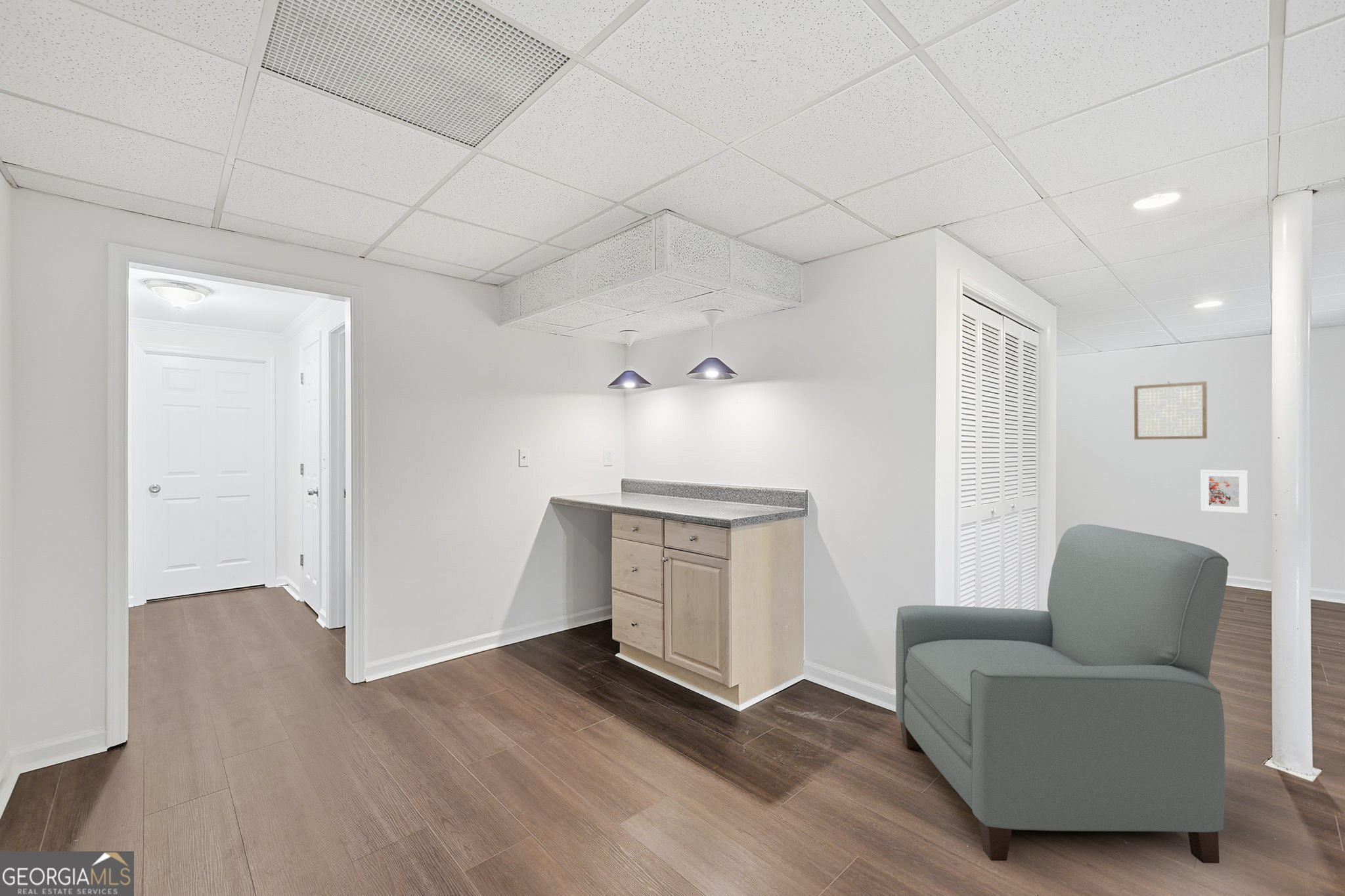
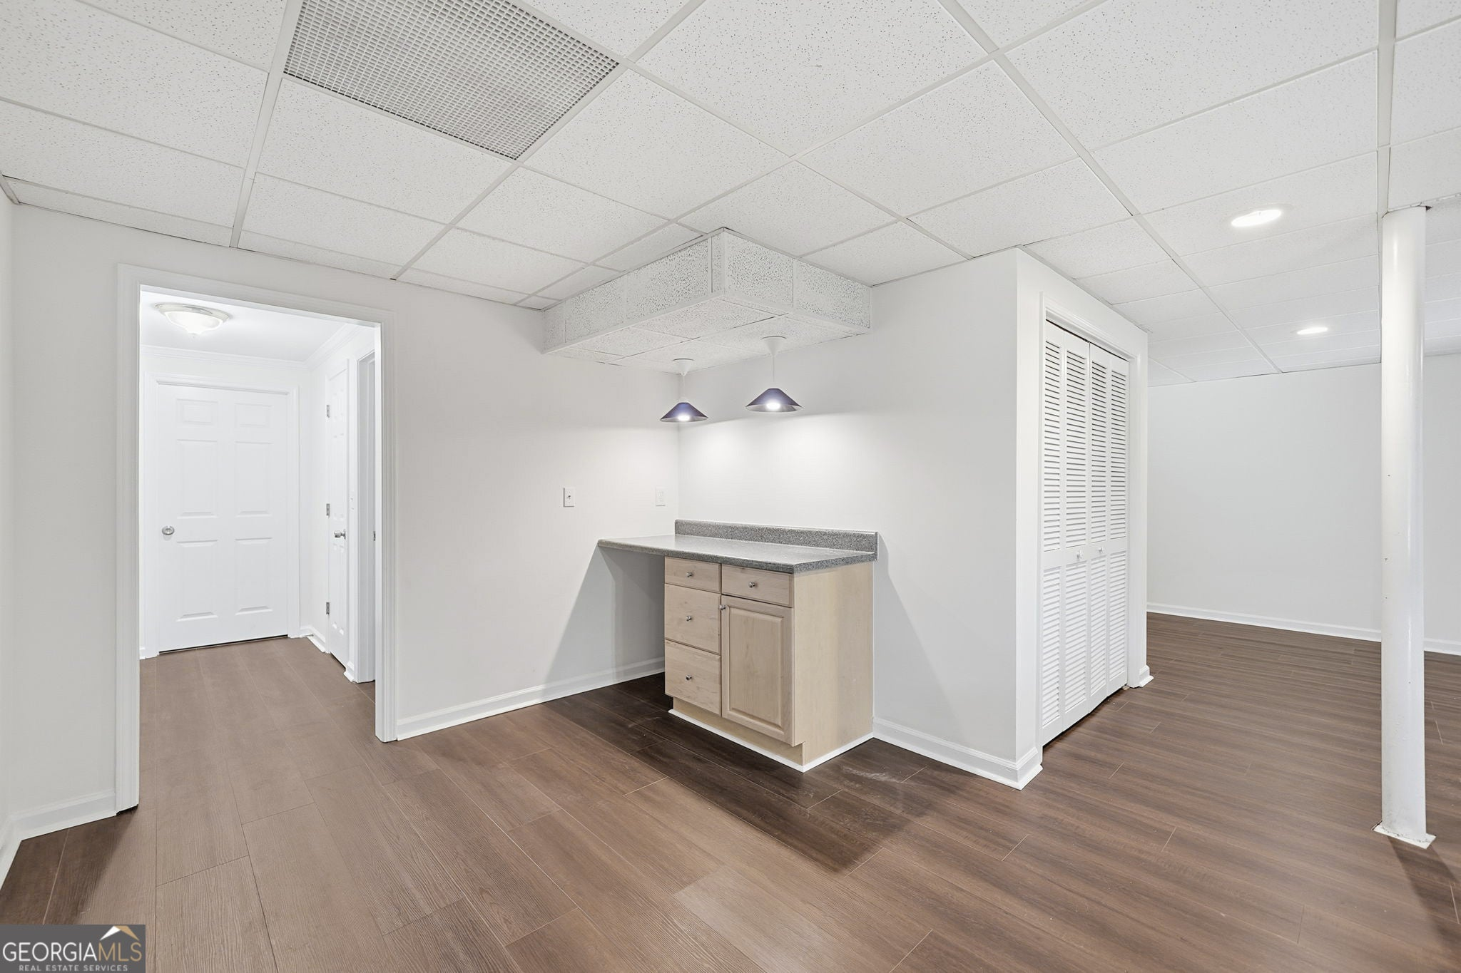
- wall art (1169, 410)
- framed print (1224, 491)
- chair (1039, 662)
